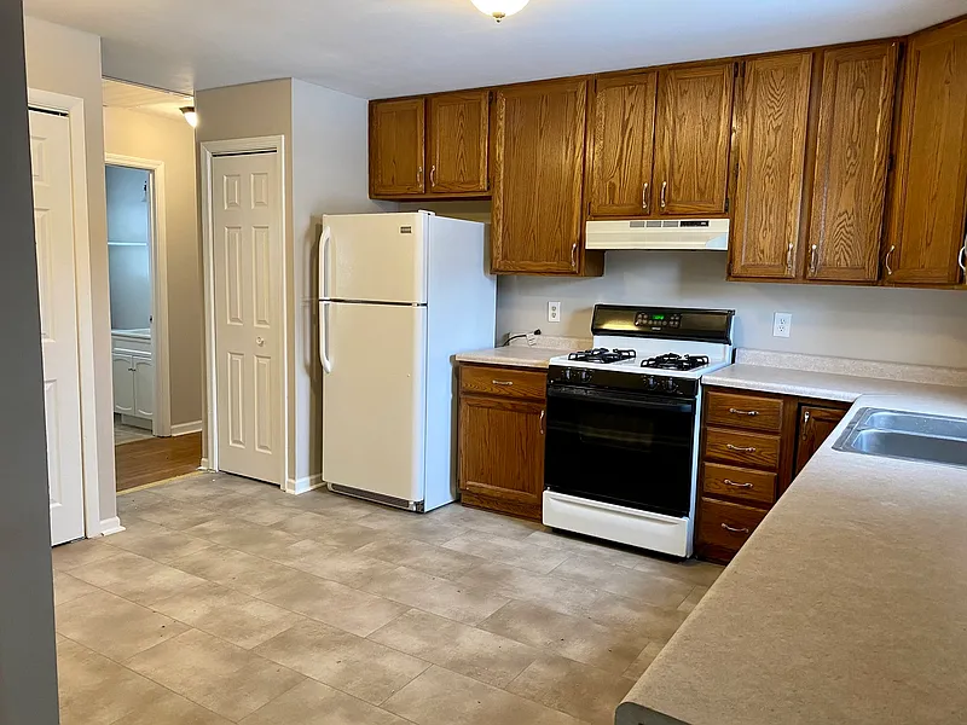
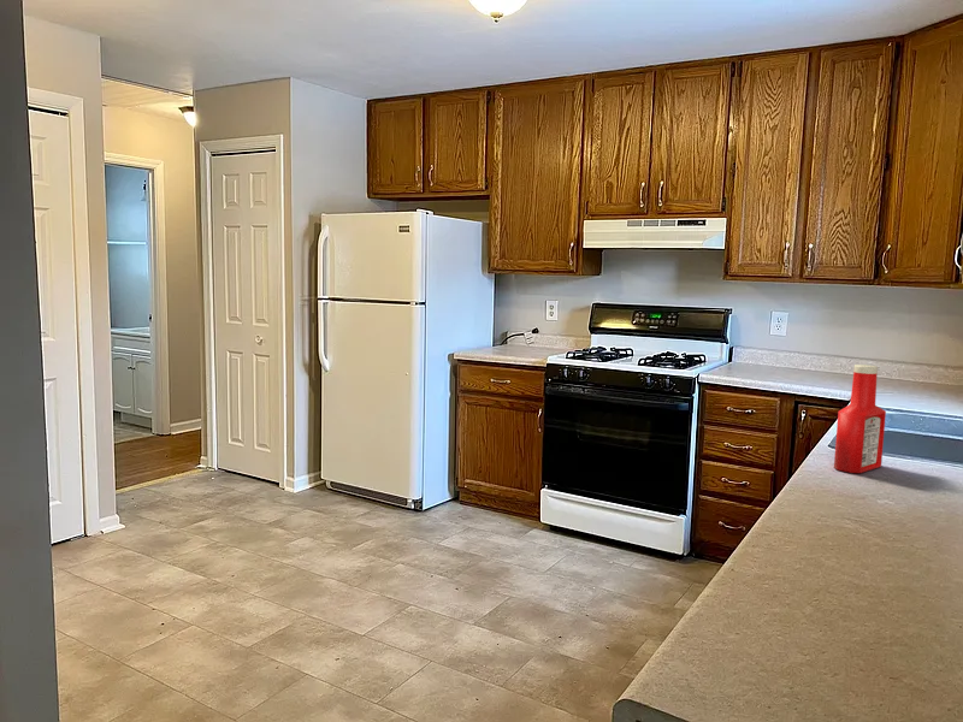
+ soap bottle (861, 416)
